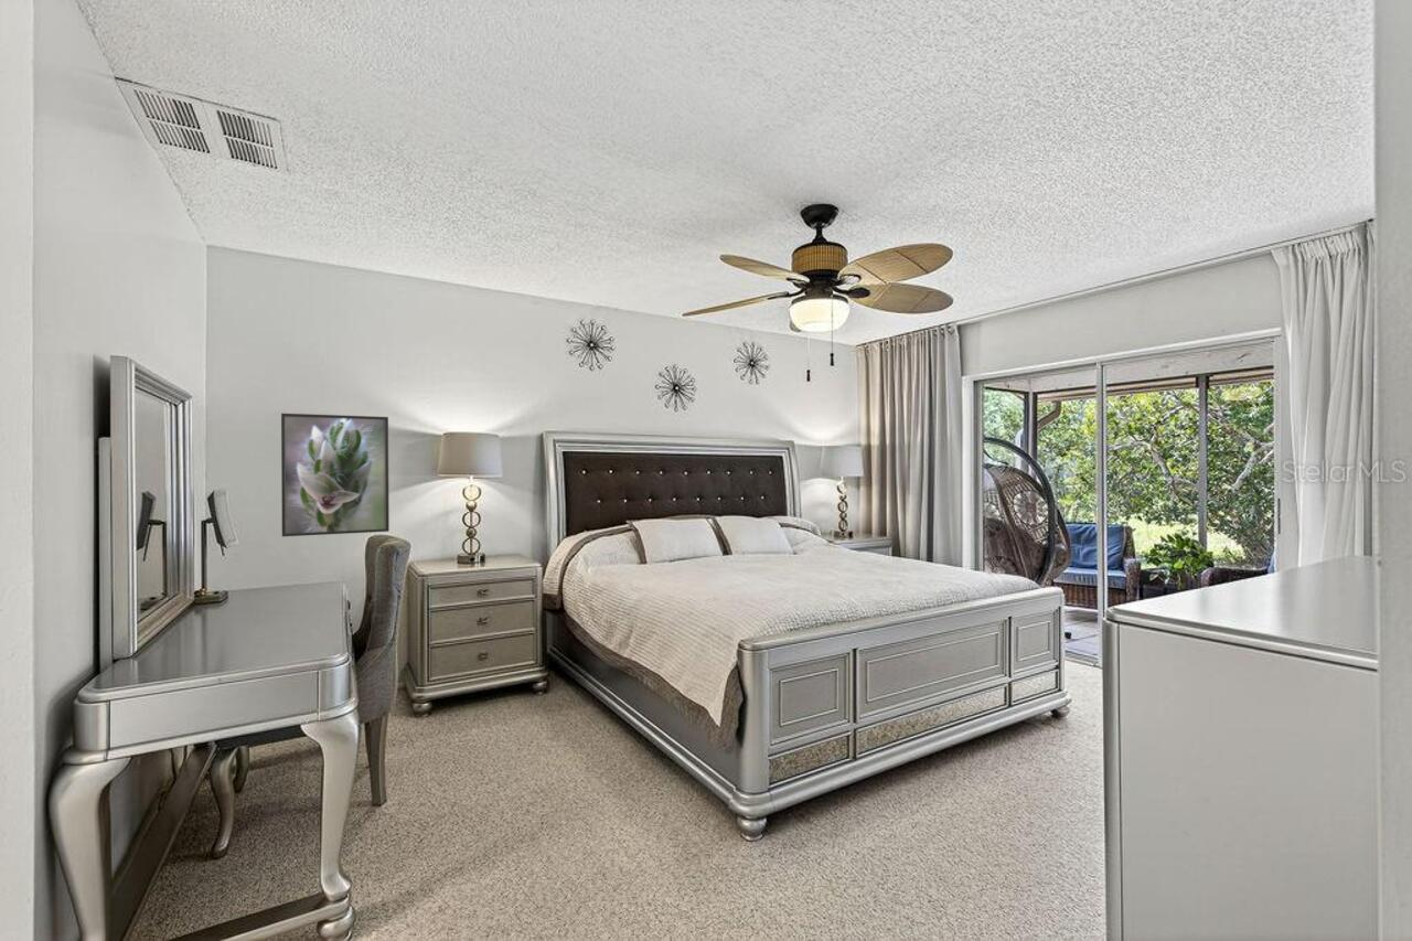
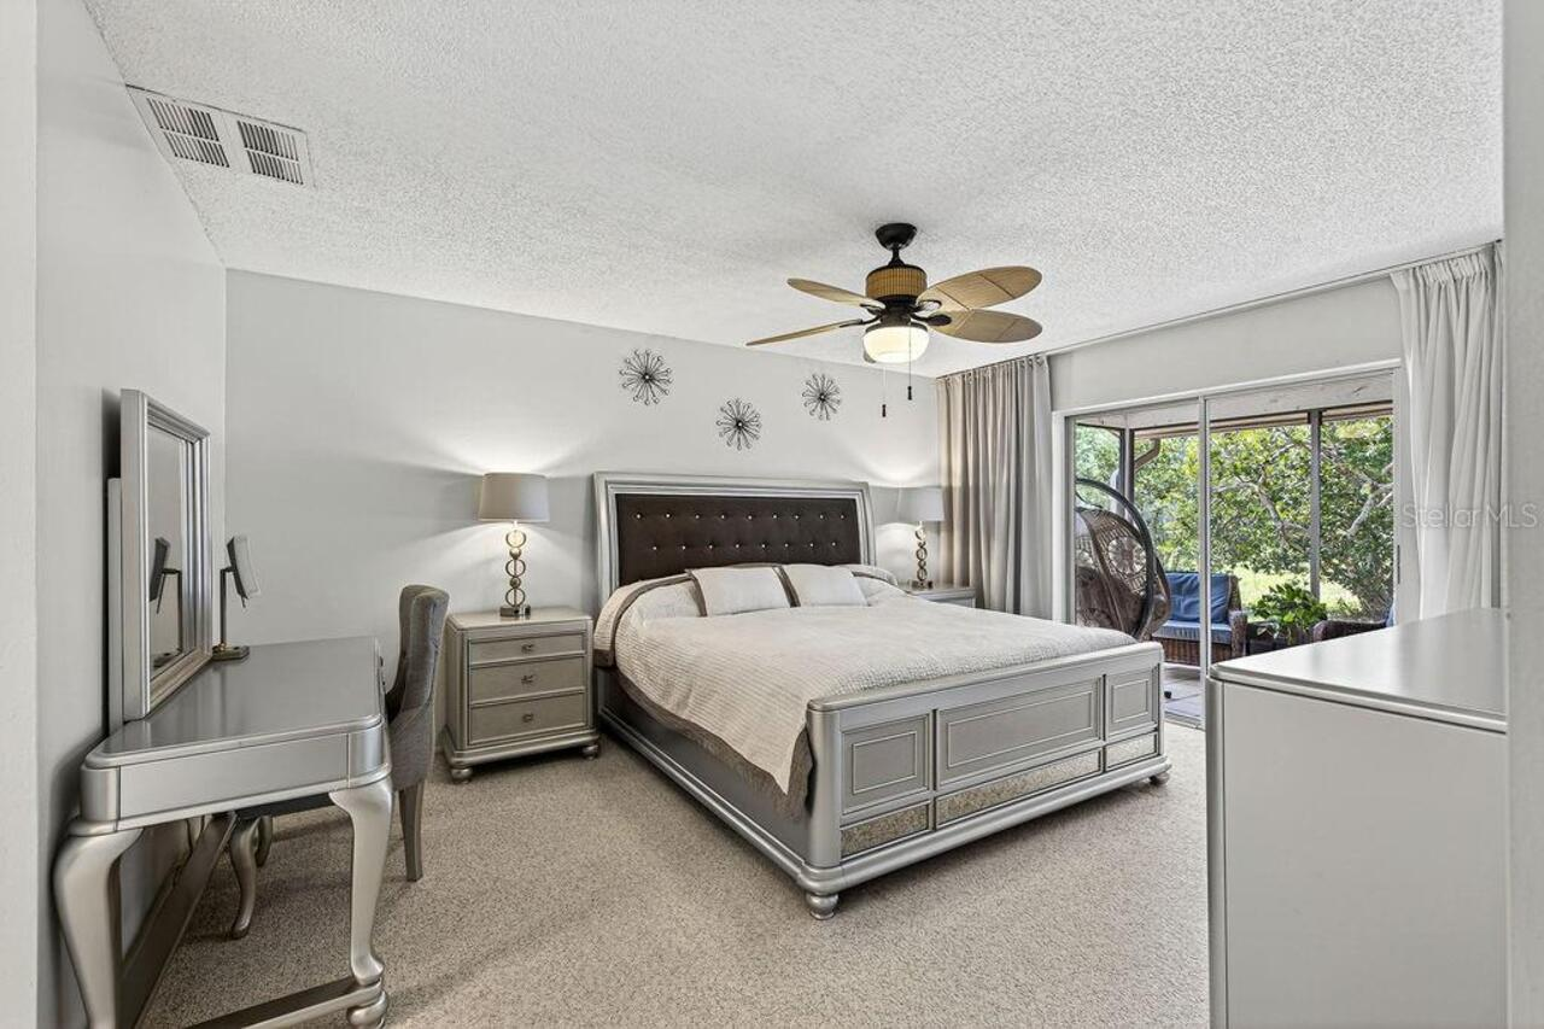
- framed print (336, 474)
